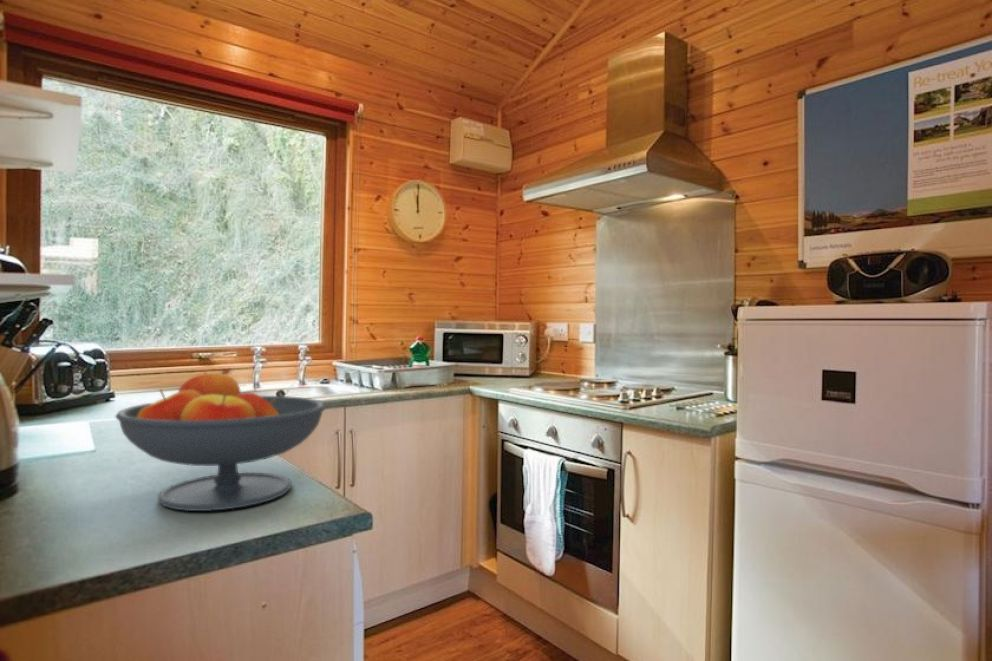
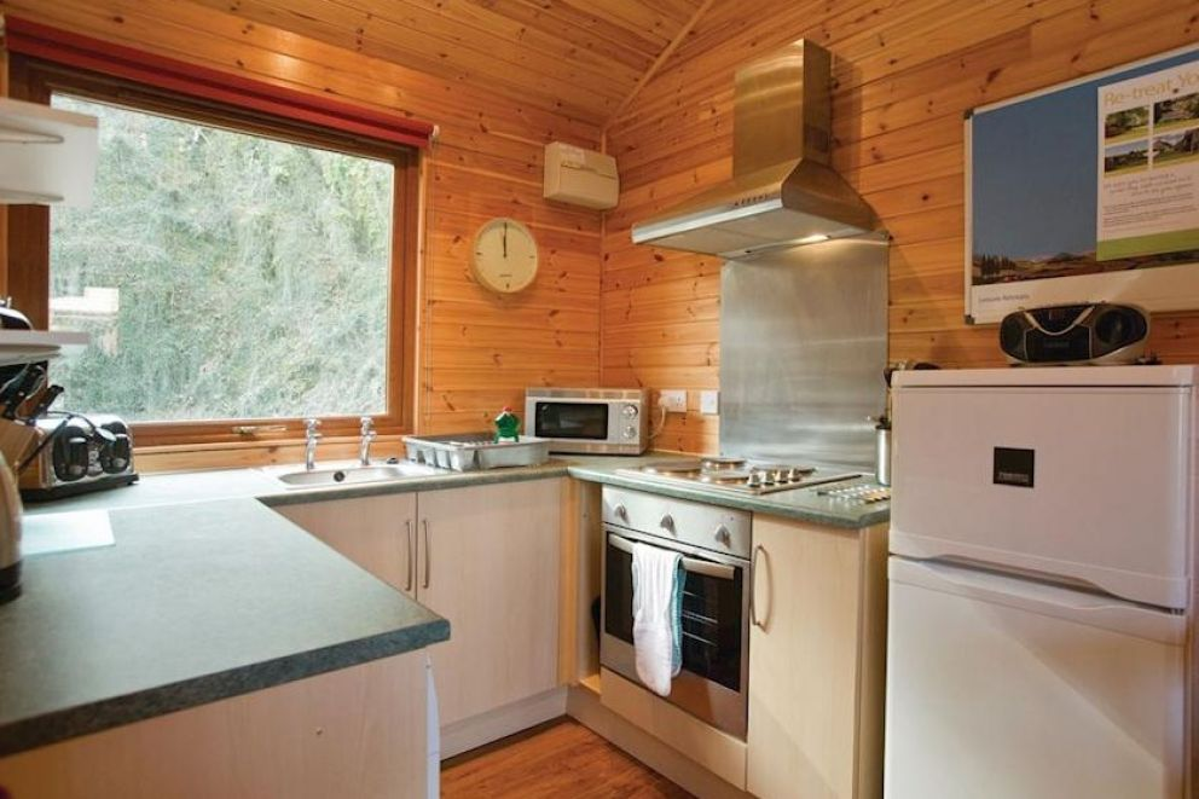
- fruit bowl (228, 434)
